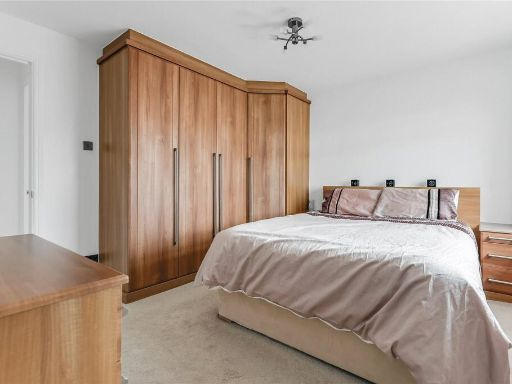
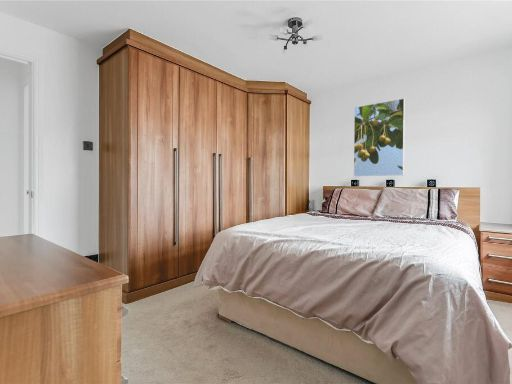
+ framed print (377, 139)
